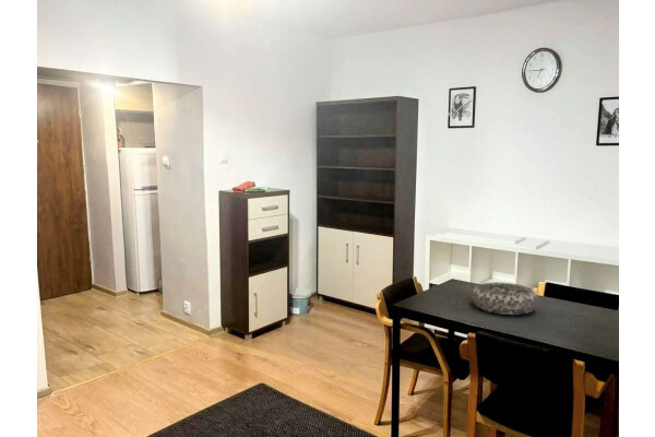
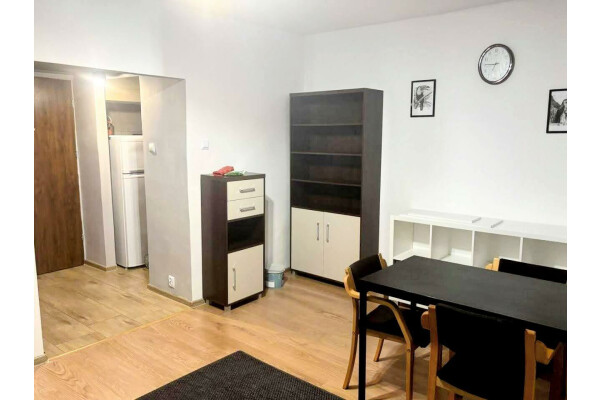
- decorative bowl (503, 298)
